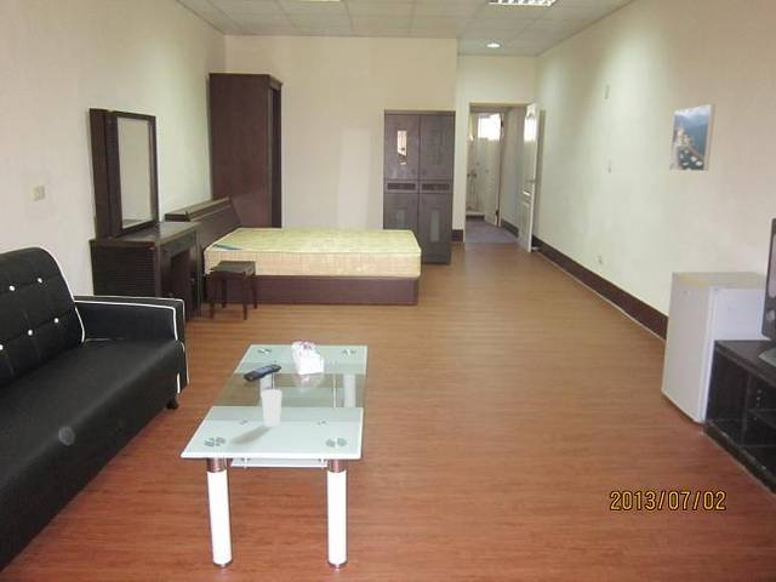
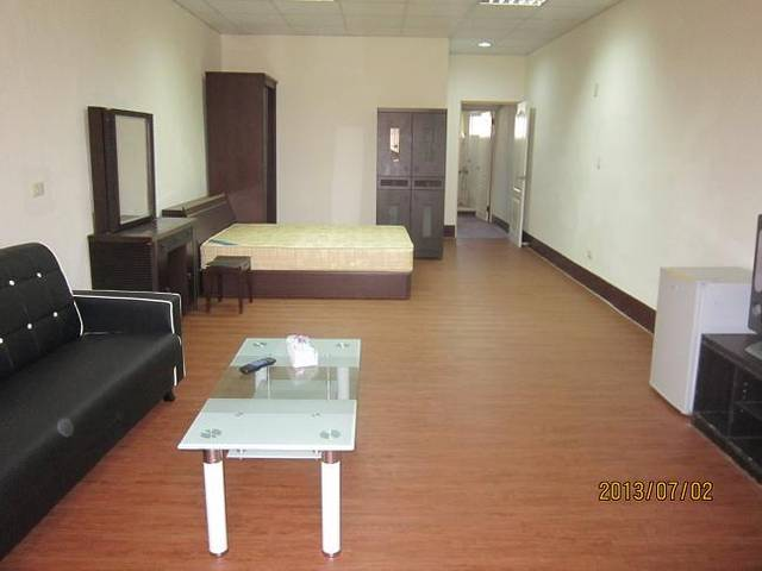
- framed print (690, 139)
- cup (272, 407)
